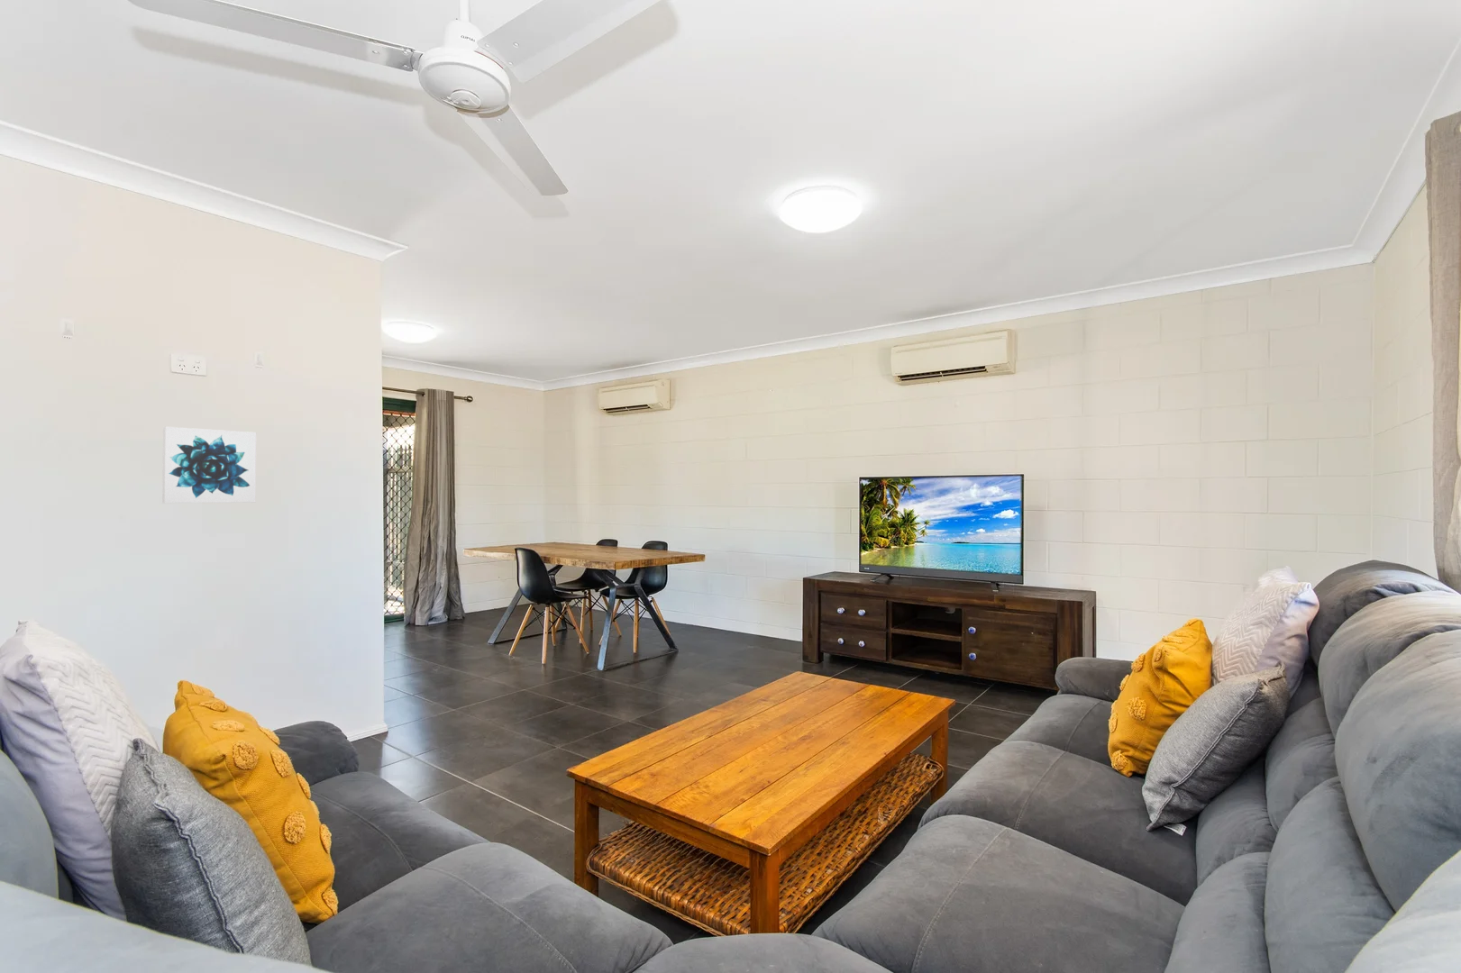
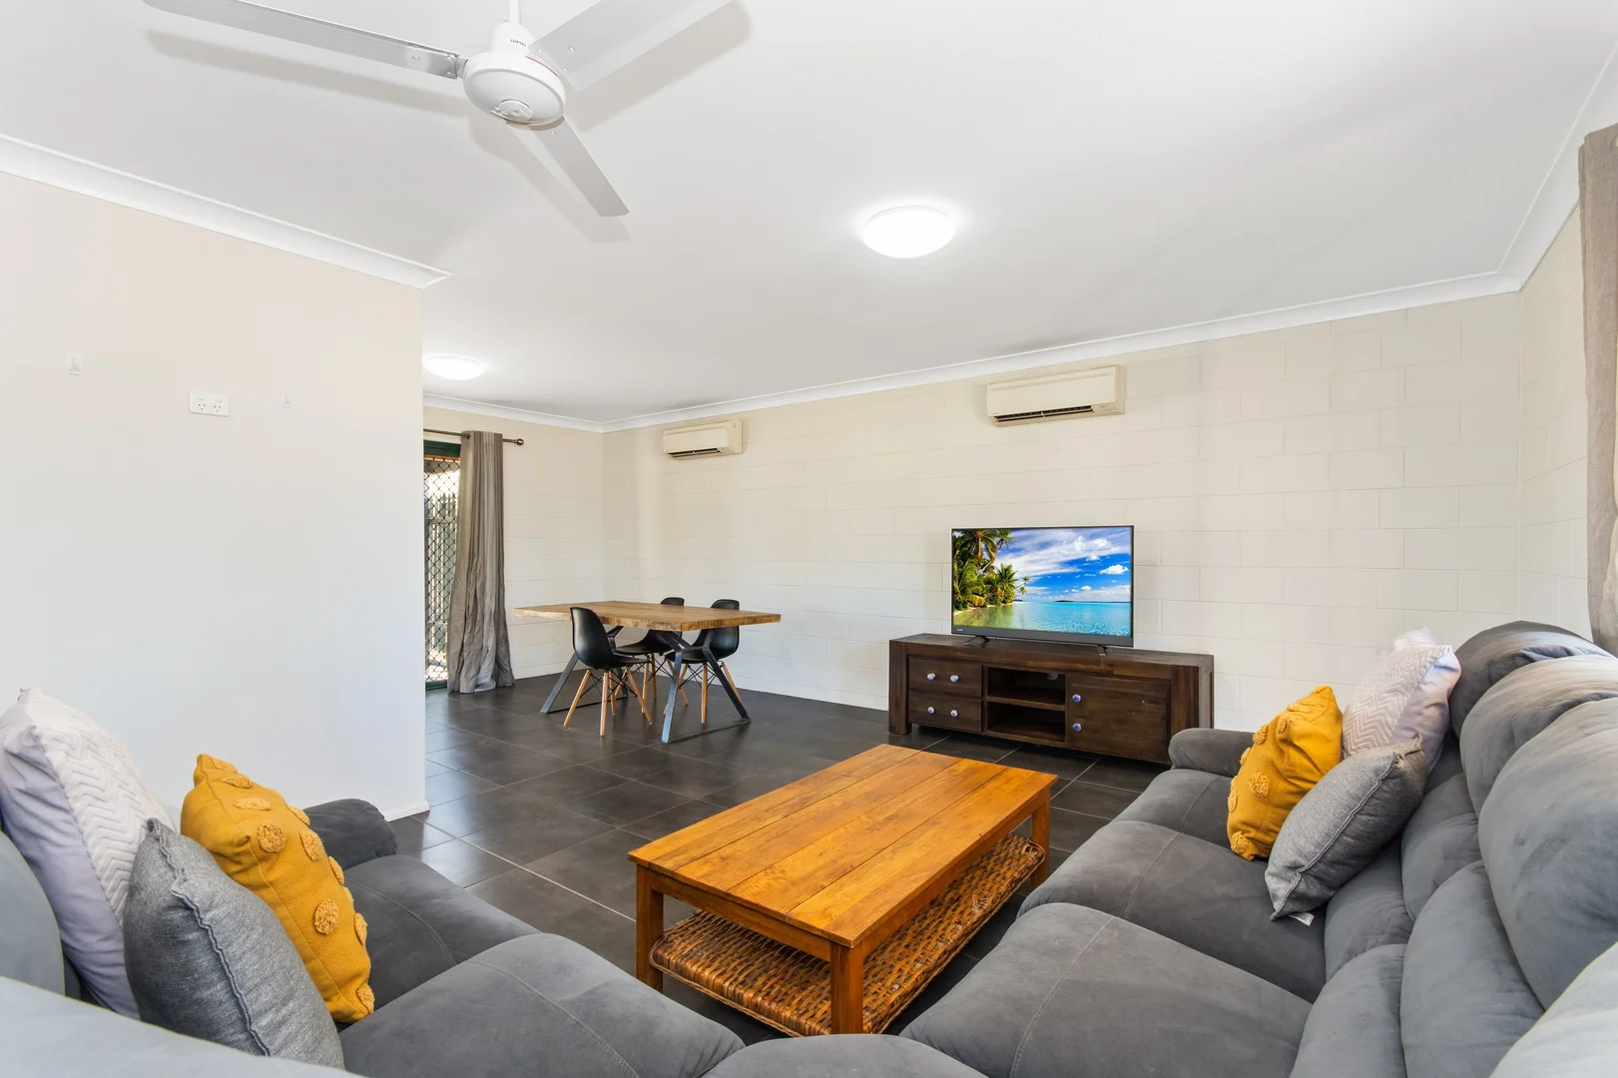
- wall art (211, 466)
